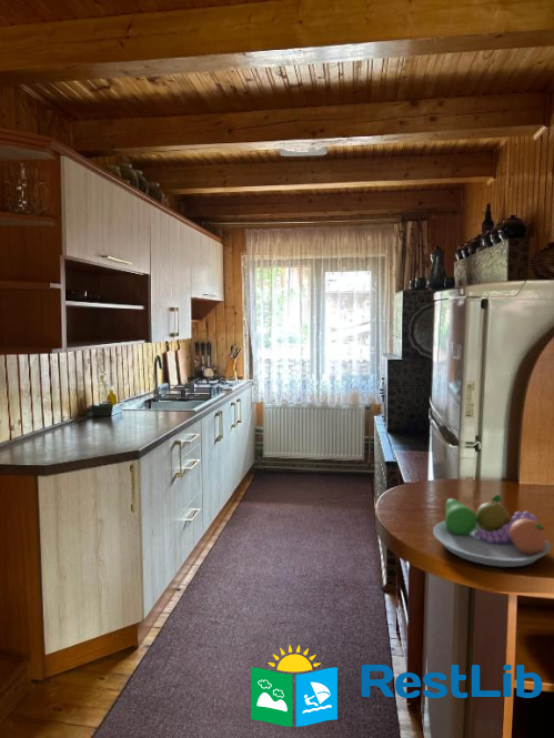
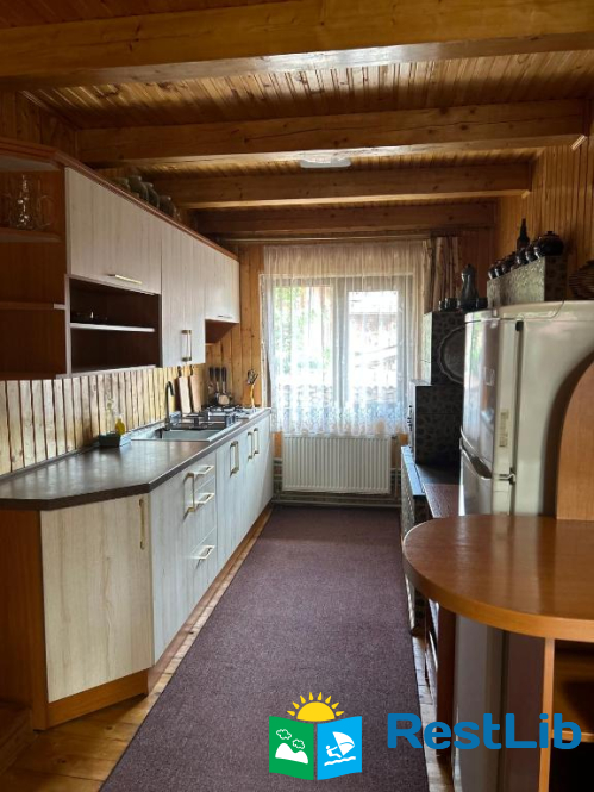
- fruit bowl (487, 524)
